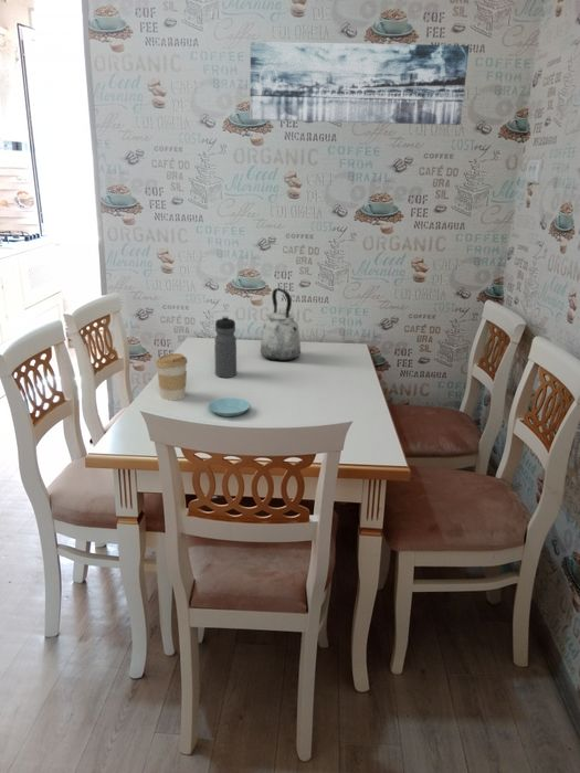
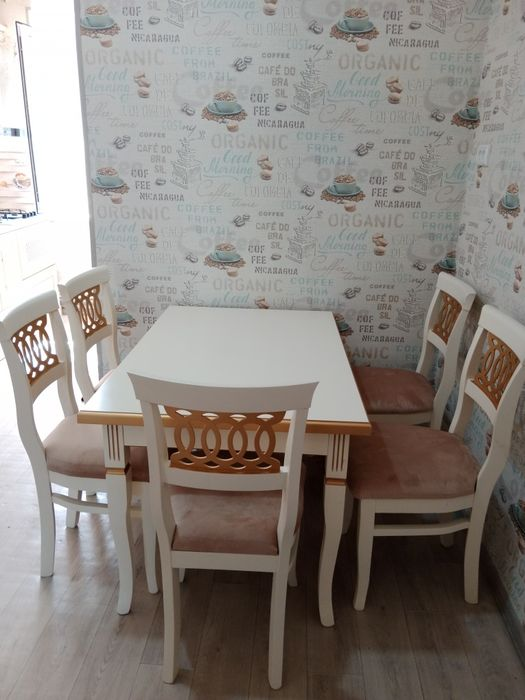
- saucer (229, 409)
- coffee cup (171, 375)
- water bottle (225, 346)
- kettle (284, 326)
- wall art (356, 84)
